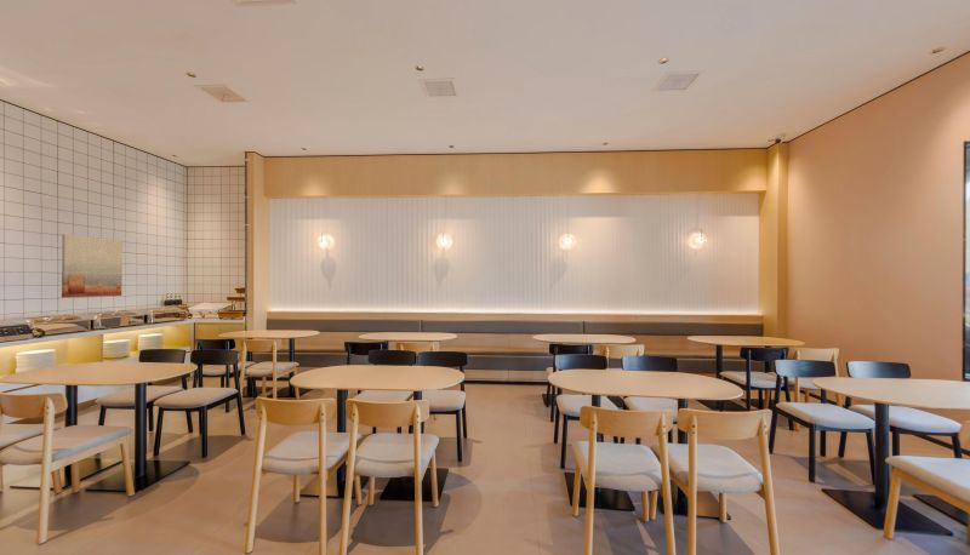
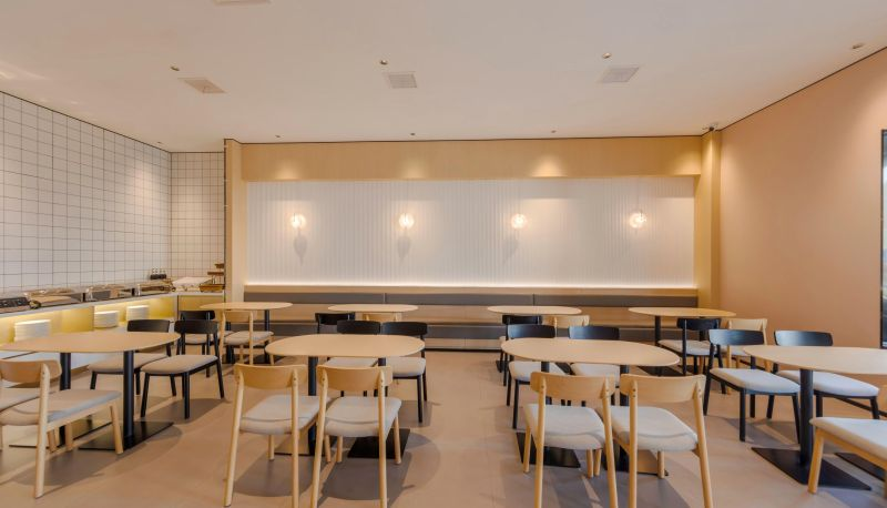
- wall art (93, 267)
